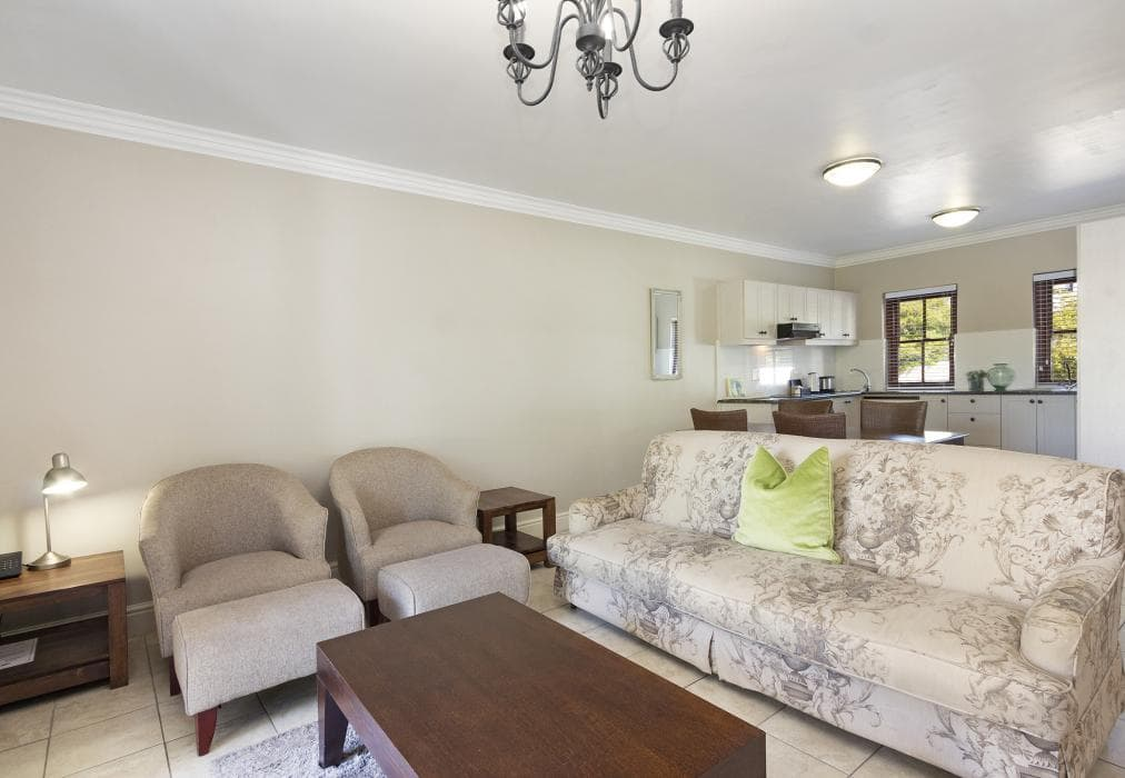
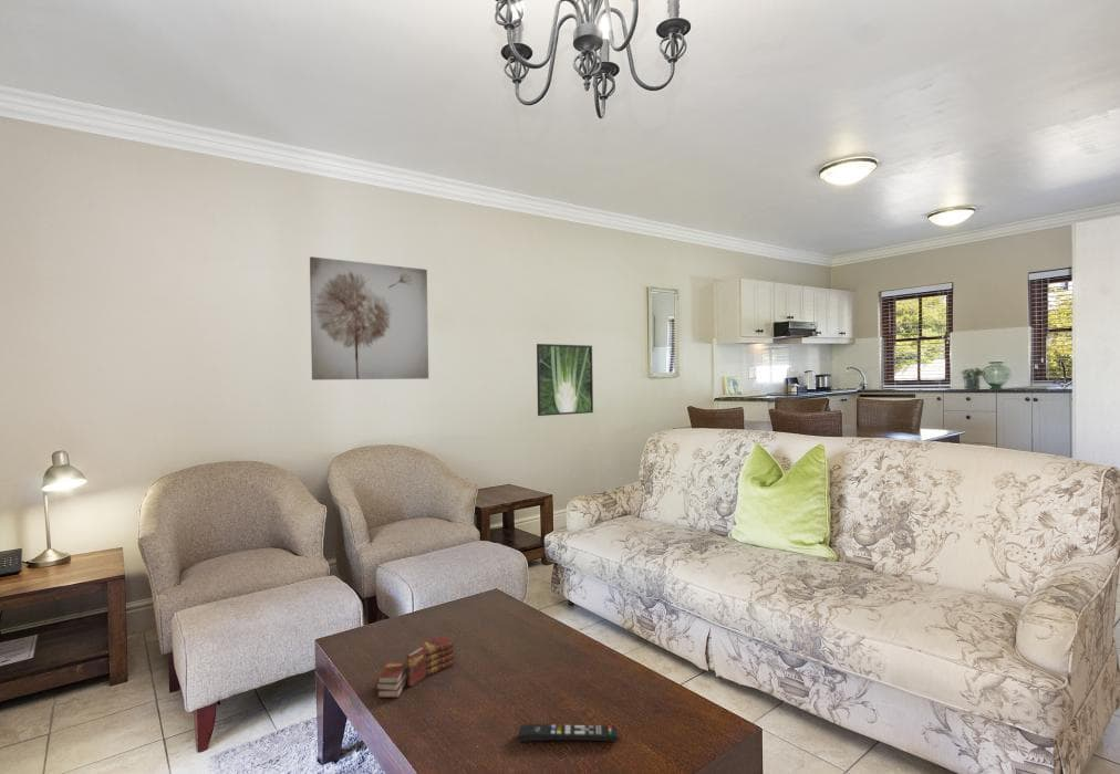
+ wall art (372, 321)
+ remote control (568, 733)
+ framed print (566, 379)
+ book (414, 662)
